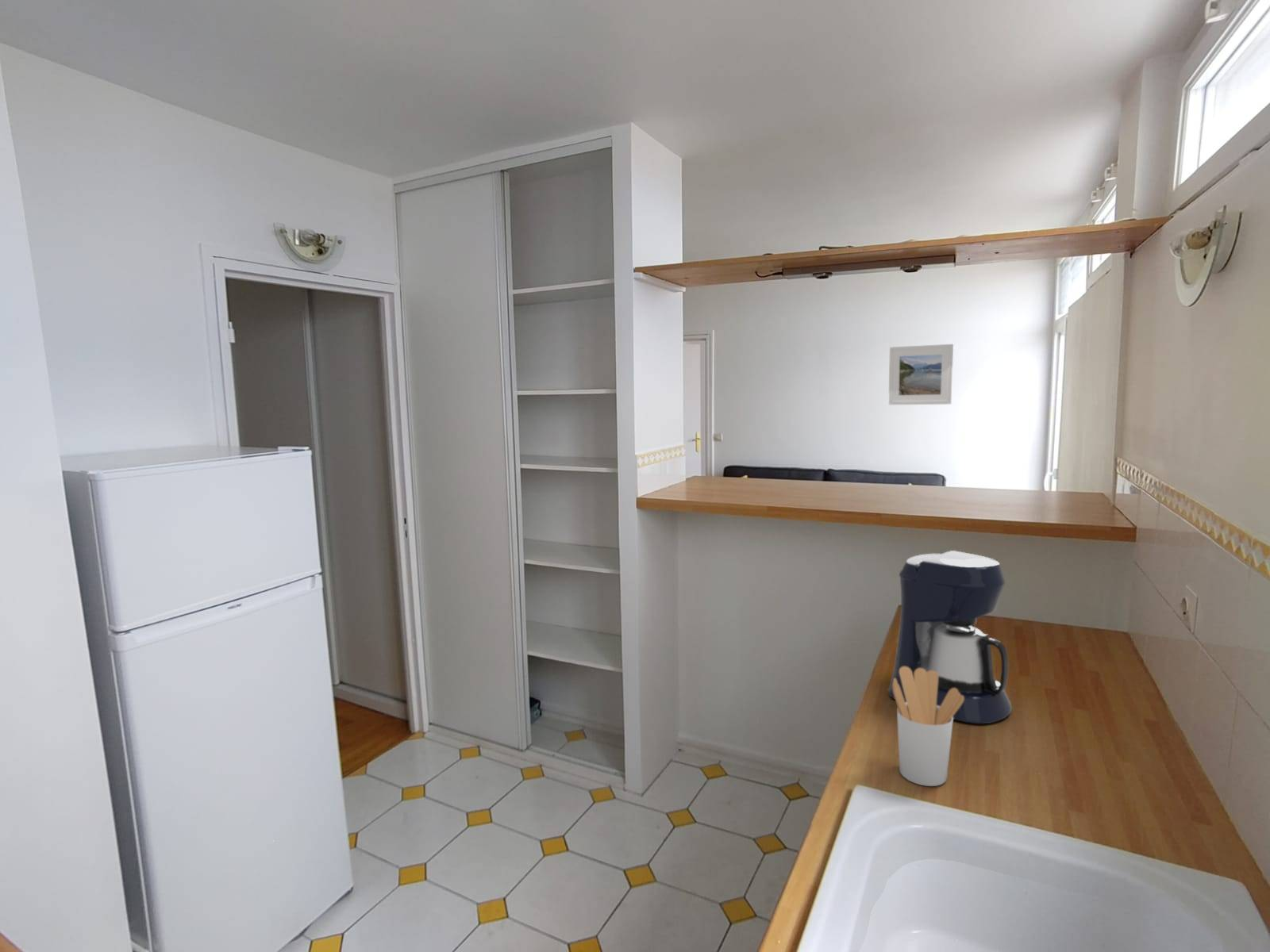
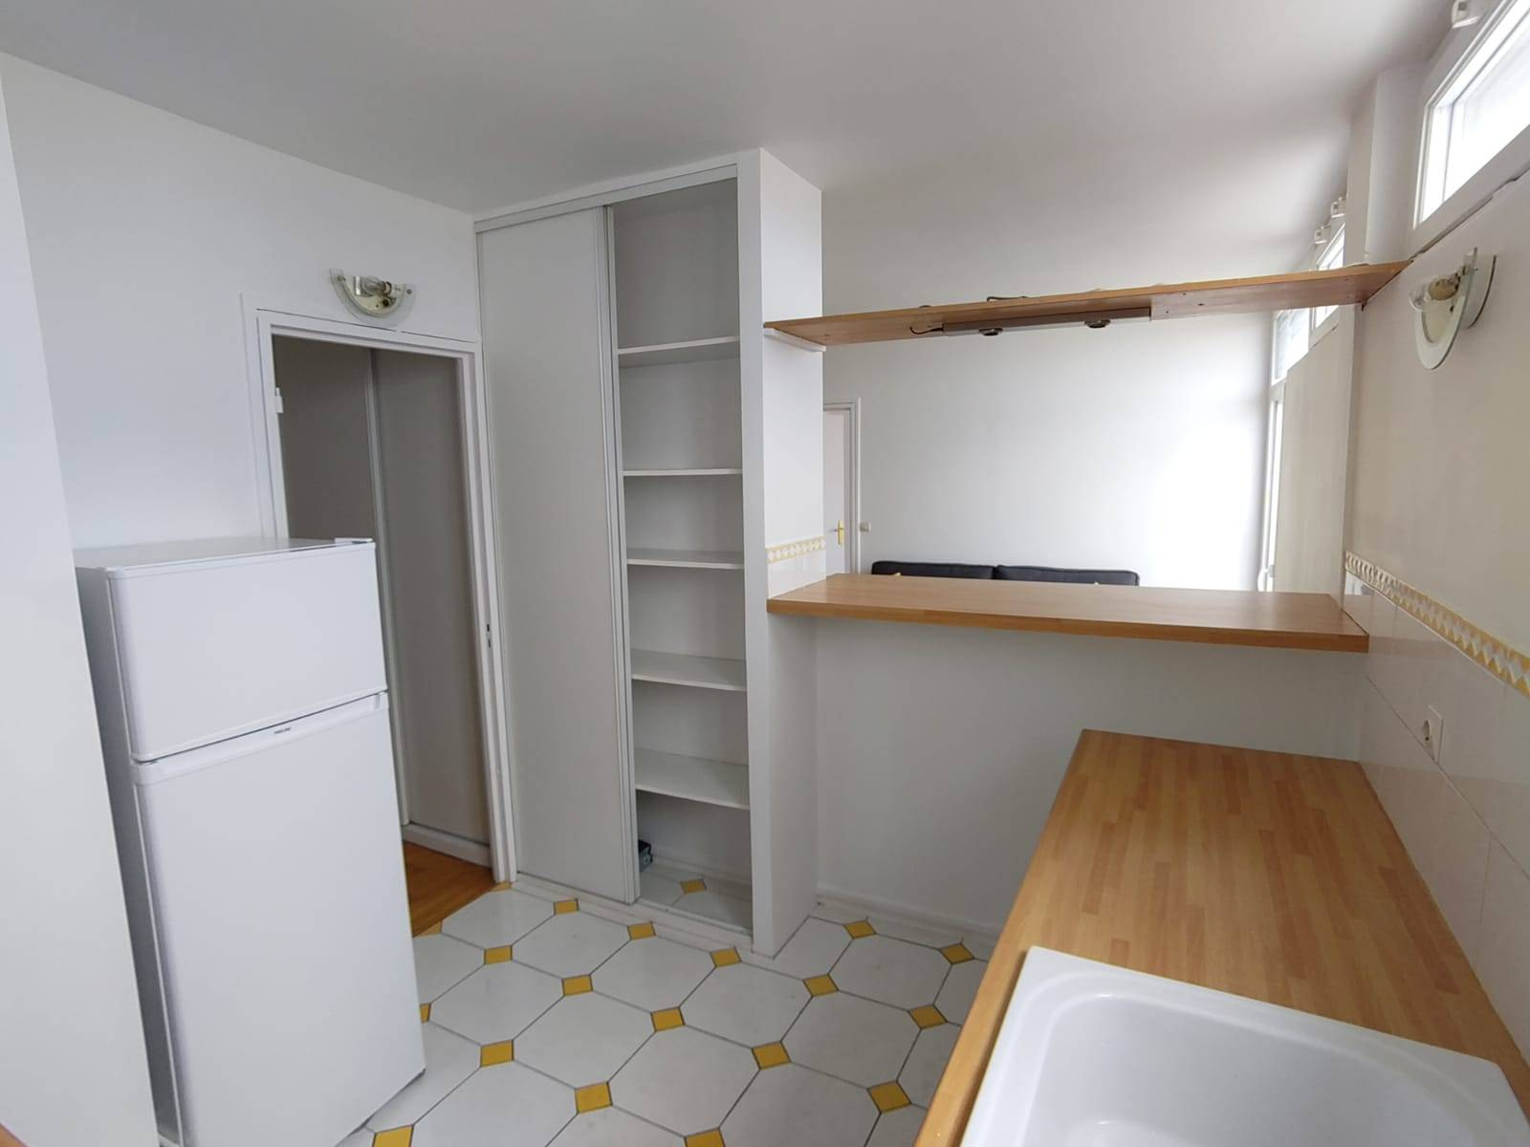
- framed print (920, 375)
- utensil holder (922, 722)
- coffee maker (950, 628)
